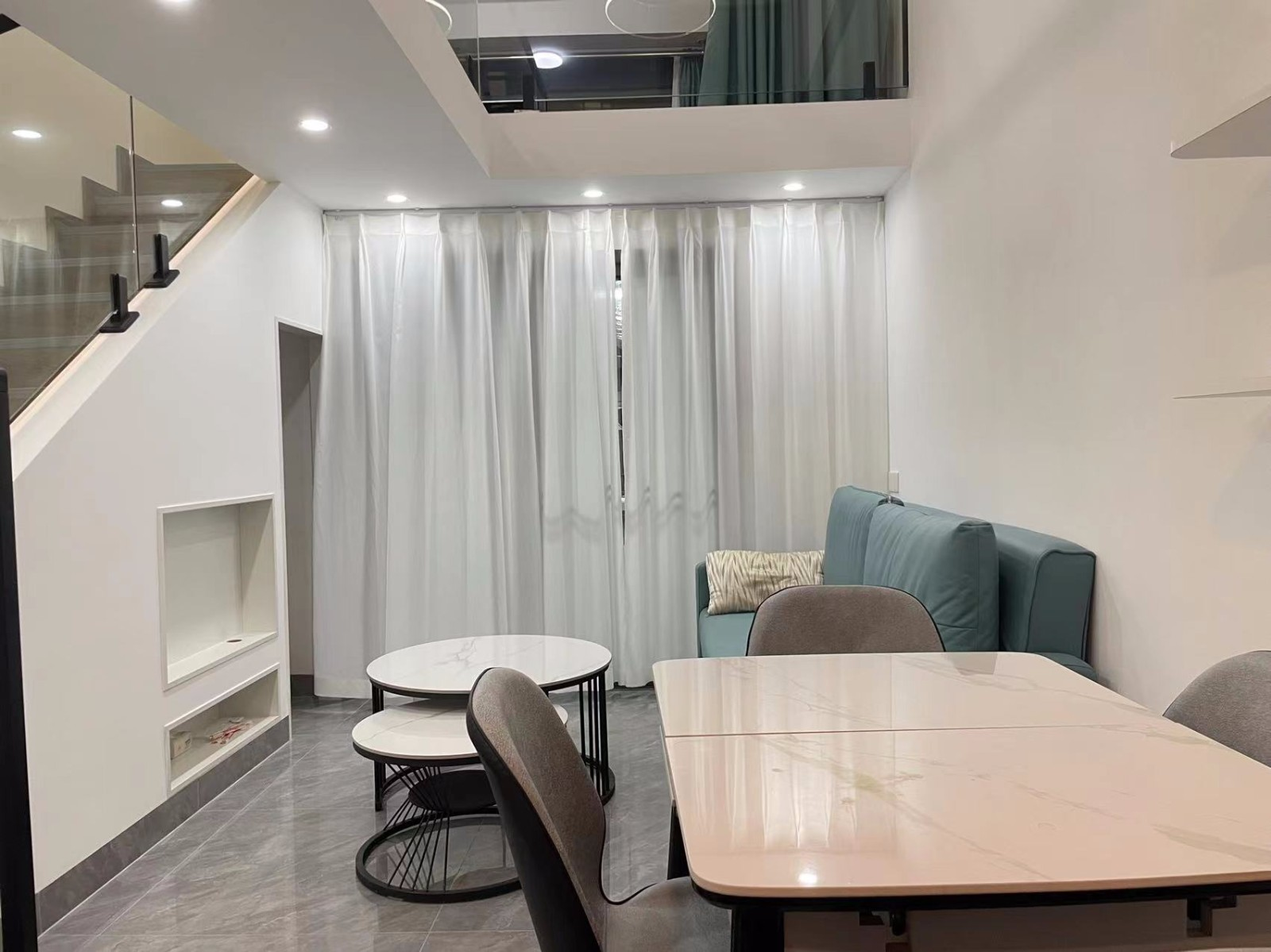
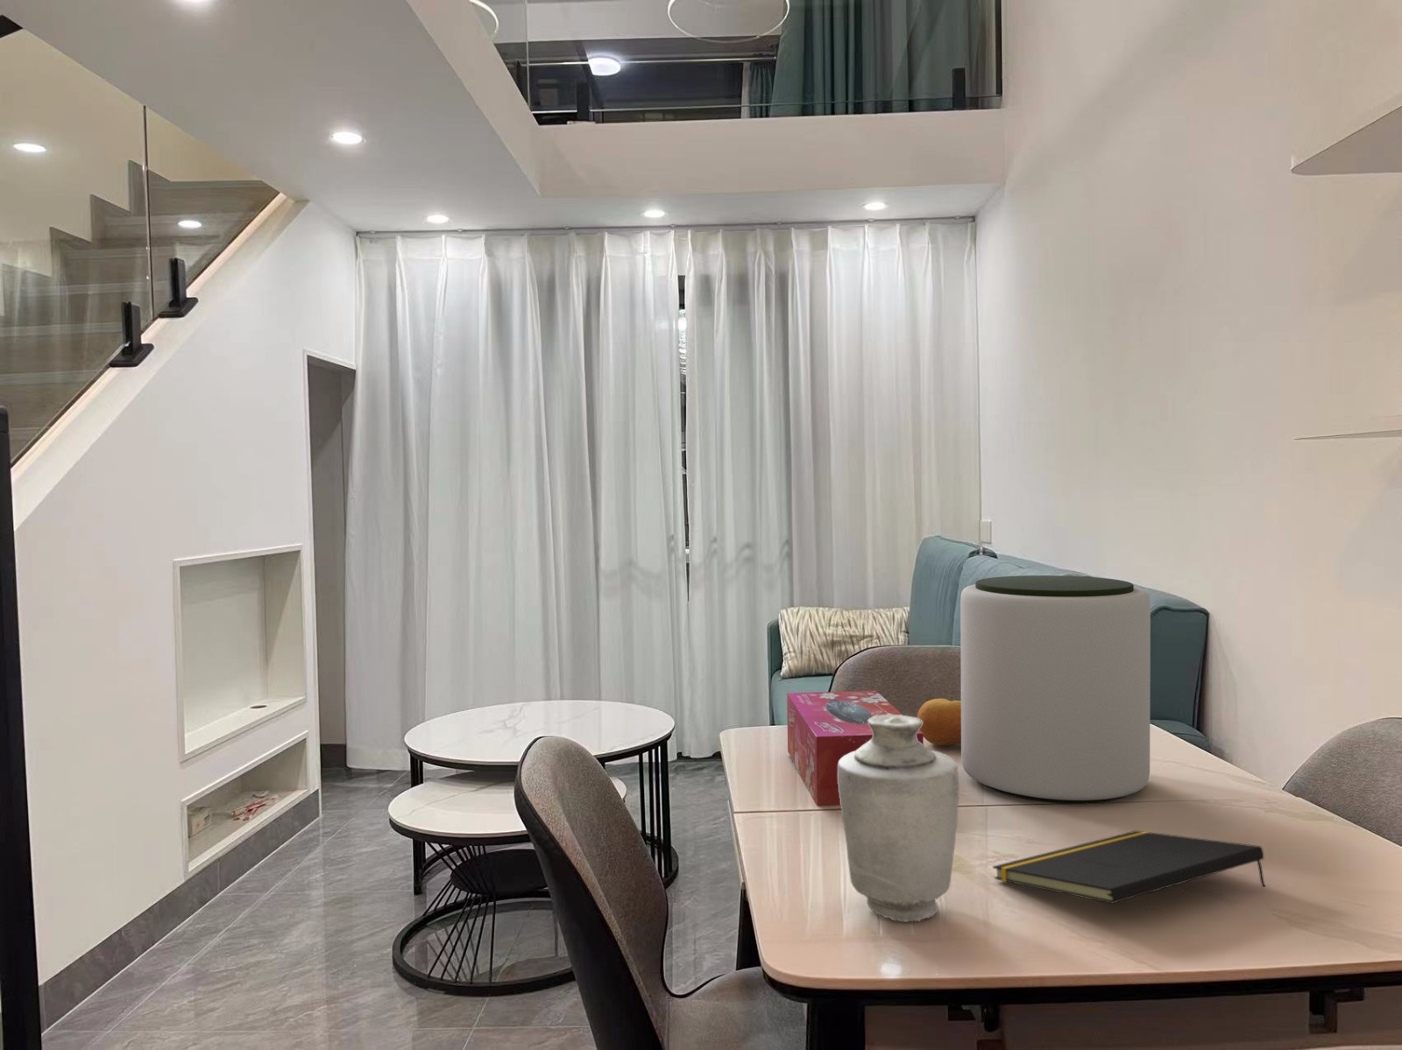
+ tissue box (849, 742)
+ plant pot (1052, 682)
+ notepad (1125, 863)
+ fruit (949, 721)
+ vase (897, 813)
